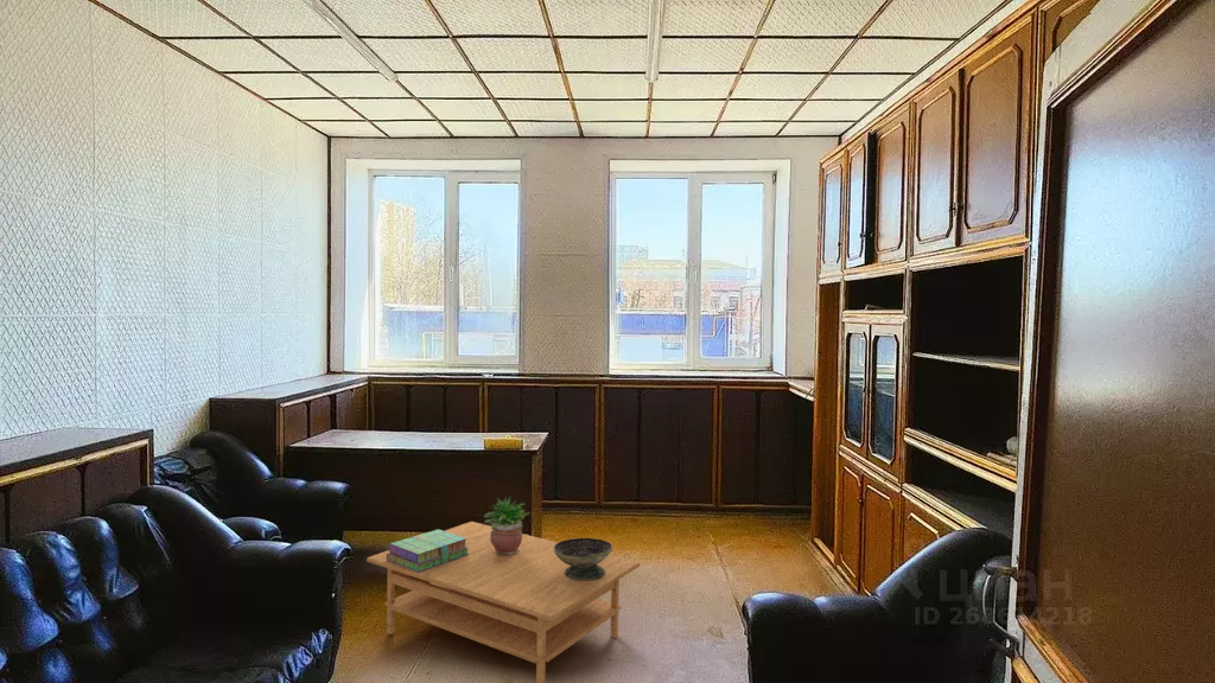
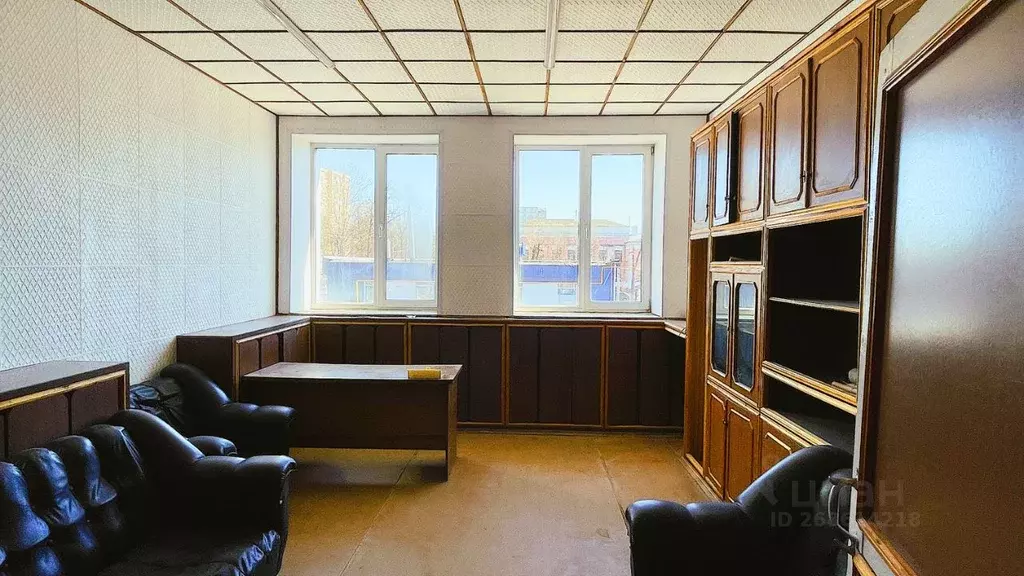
- potted plant (507, 524)
- decorative bowl (583, 558)
- stack of books (428, 548)
- coffee table (503, 596)
